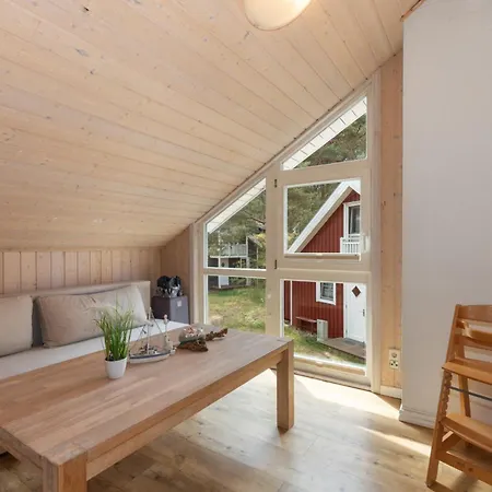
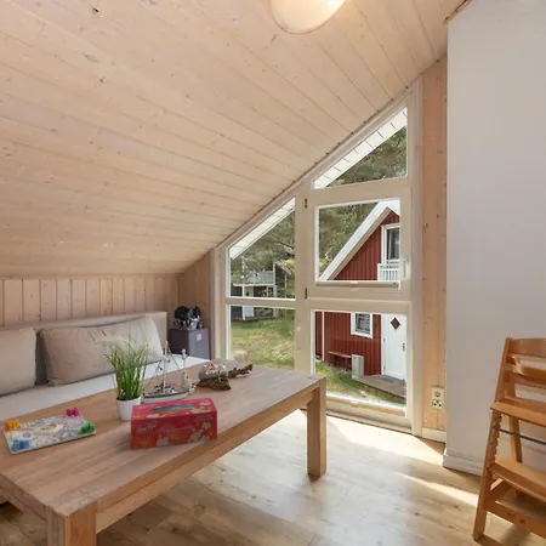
+ board game (49, 427)
+ tissue box (174, 421)
